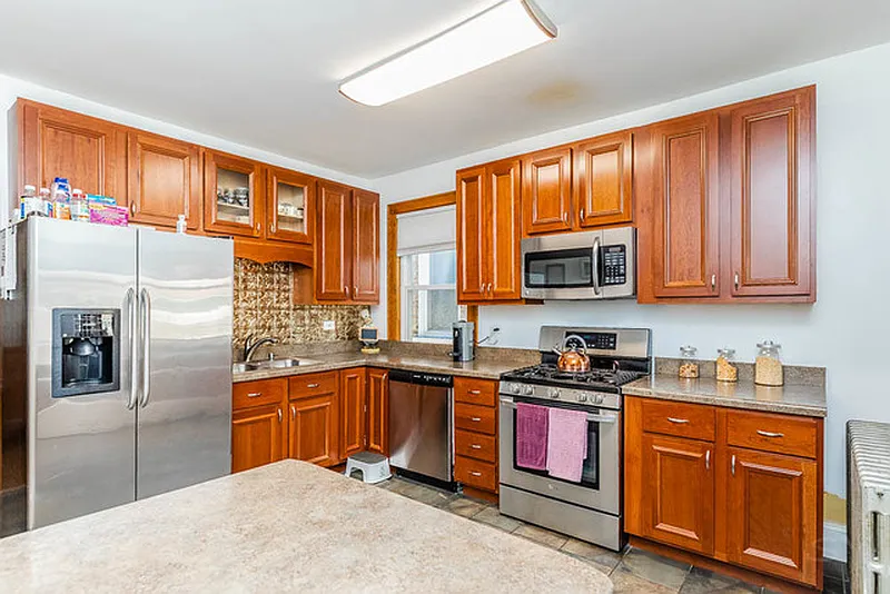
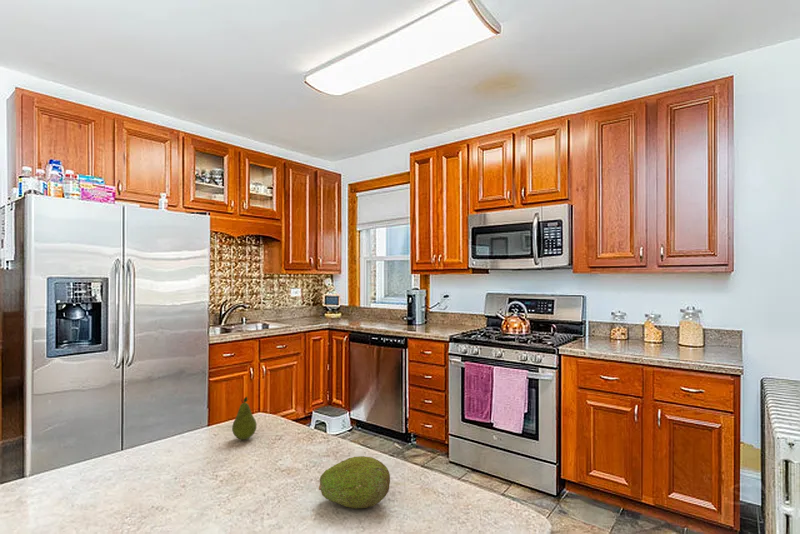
+ fruit (244, 417)
+ fruit (353, 480)
